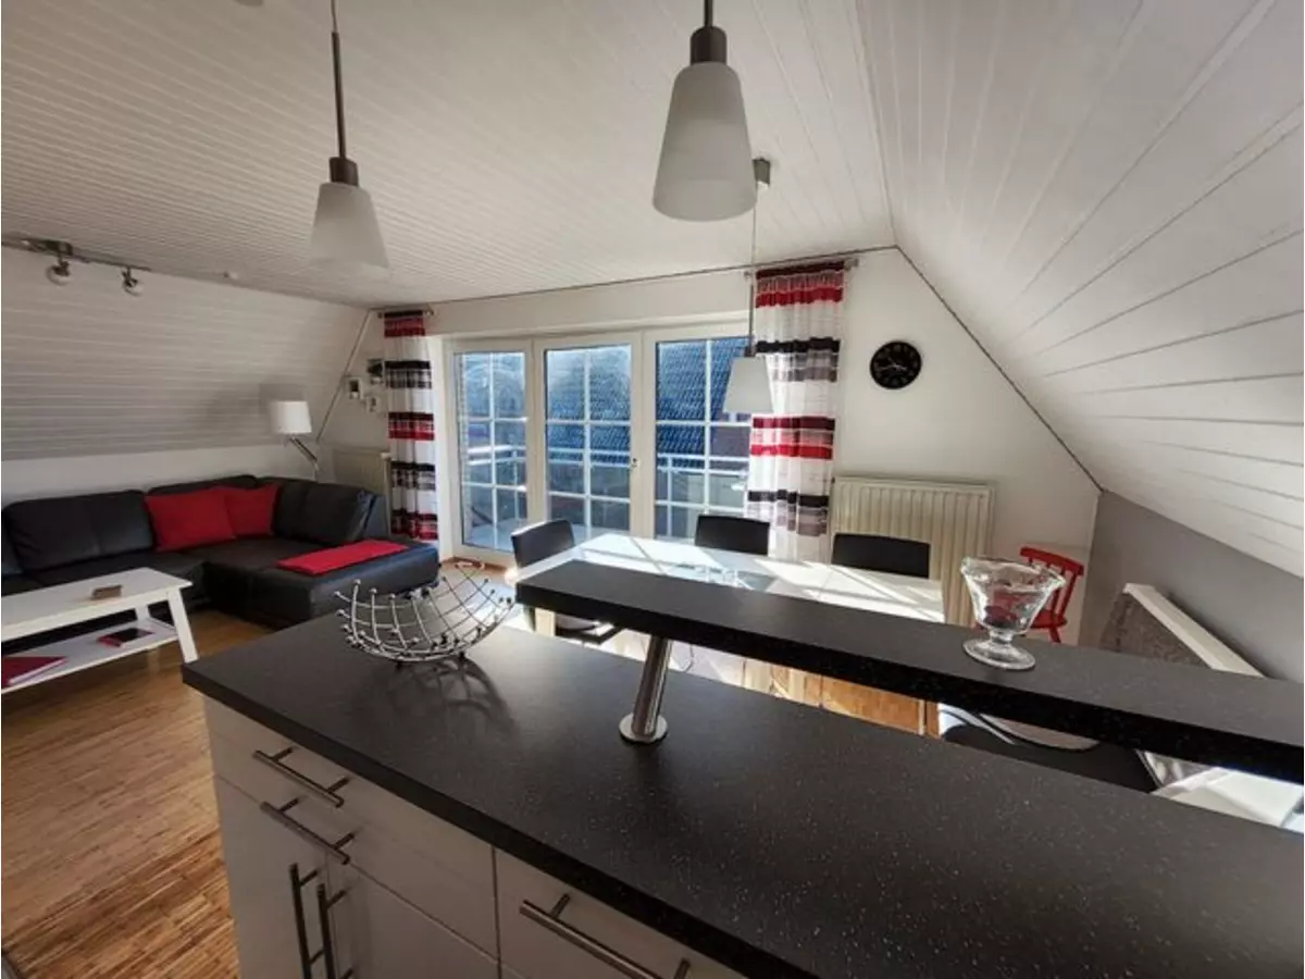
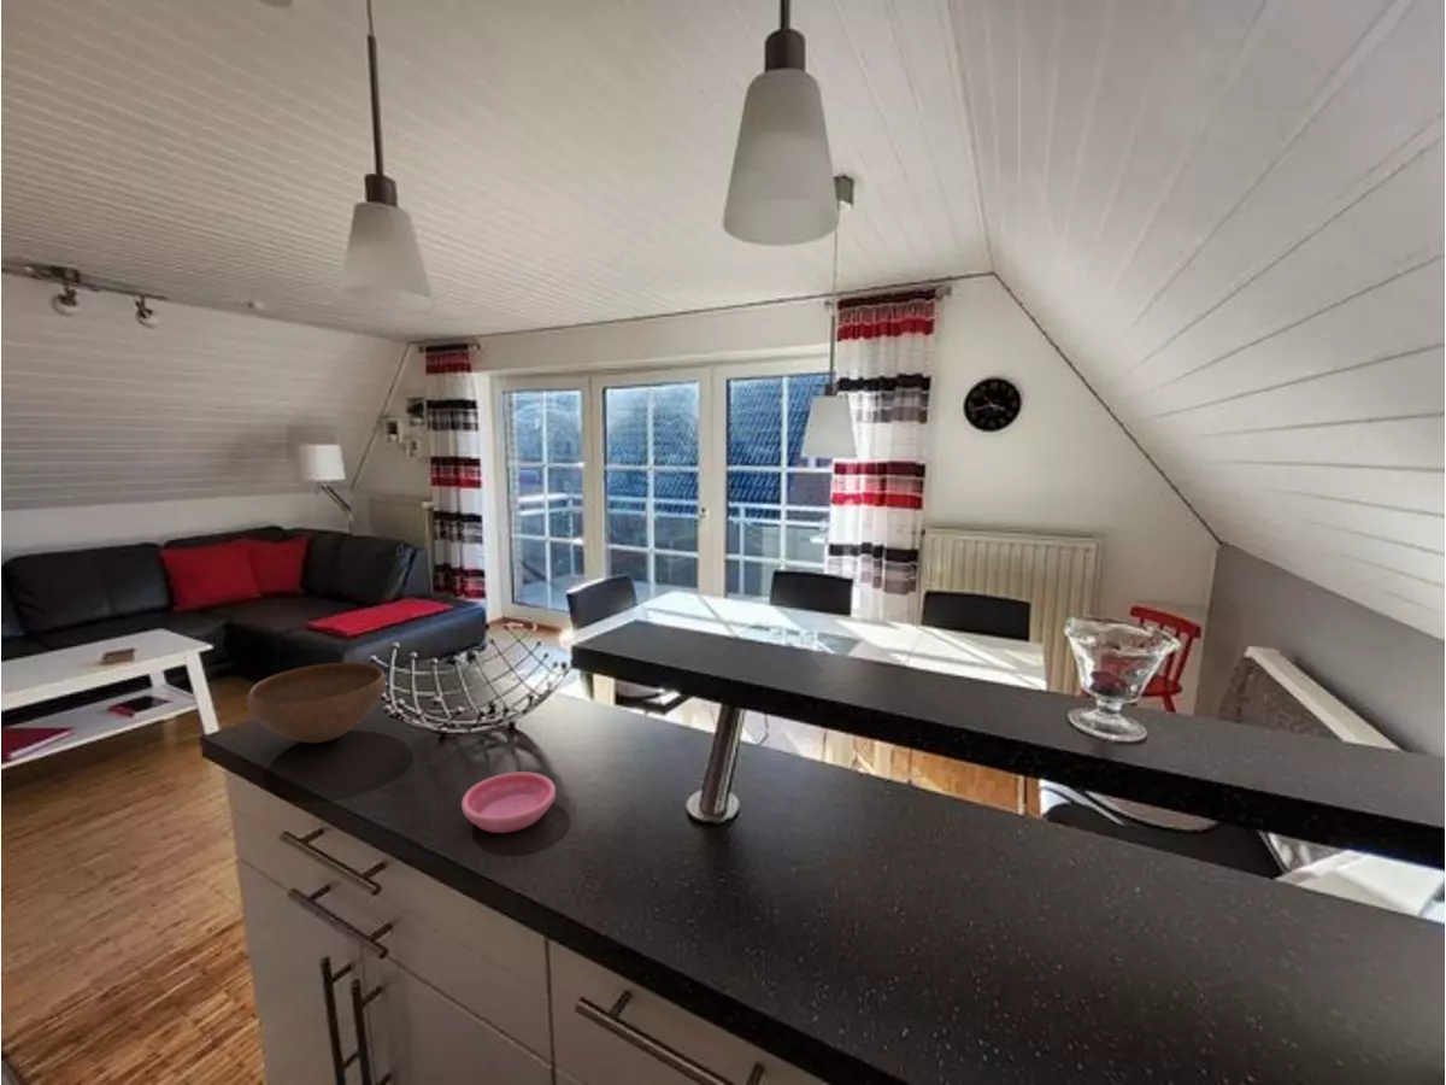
+ saucer (510, 803)
+ bowl (321, 709)
